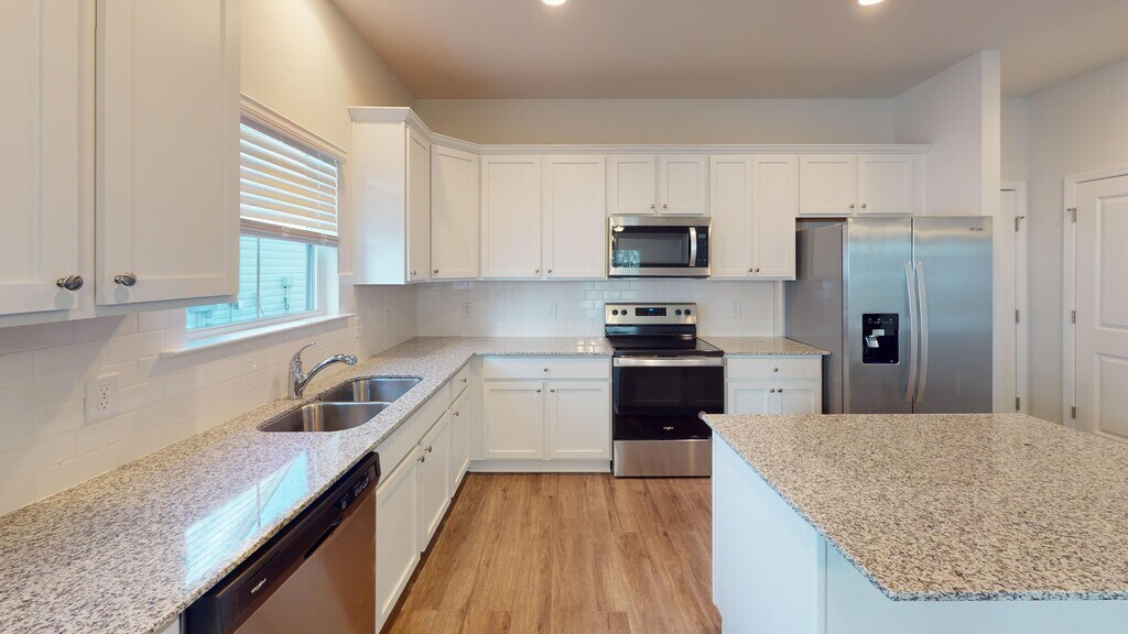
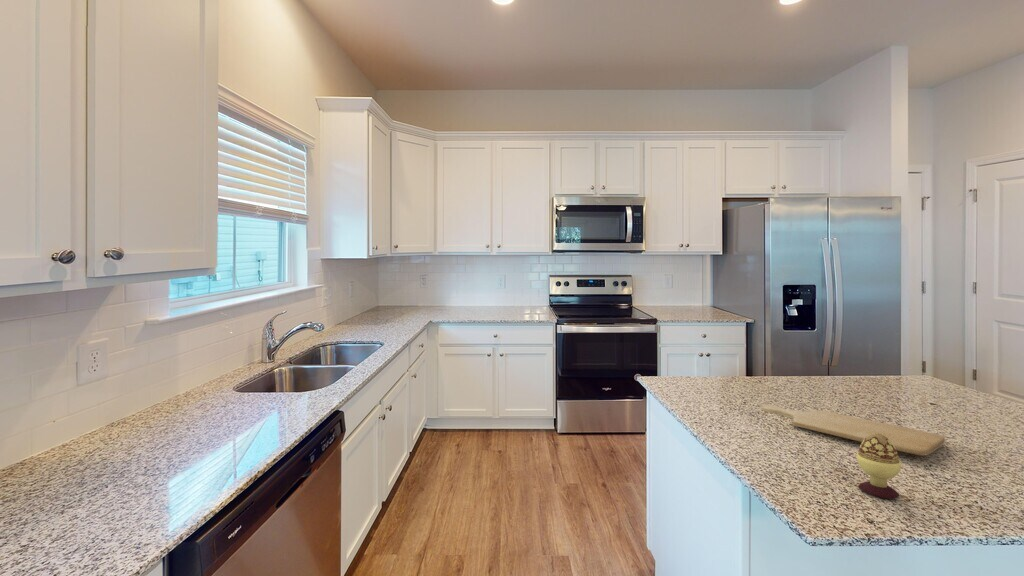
+ decorative egg (878, 462)
+ chopping board (838, 424)
